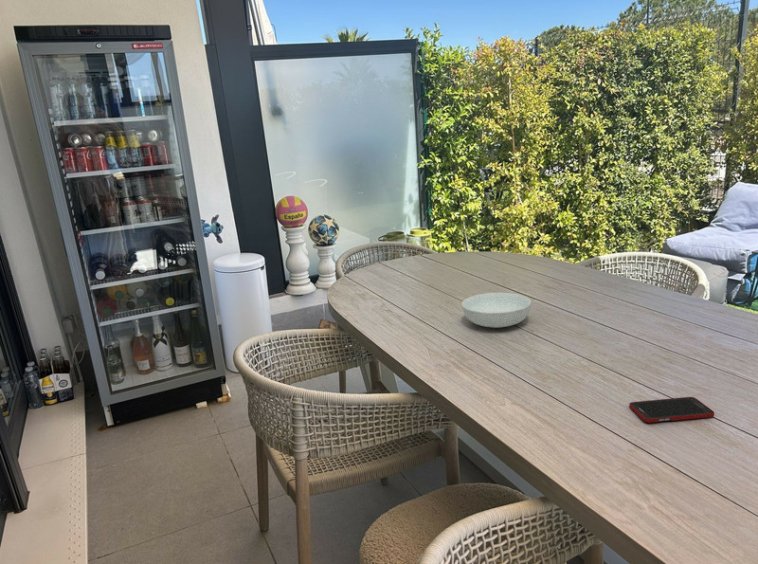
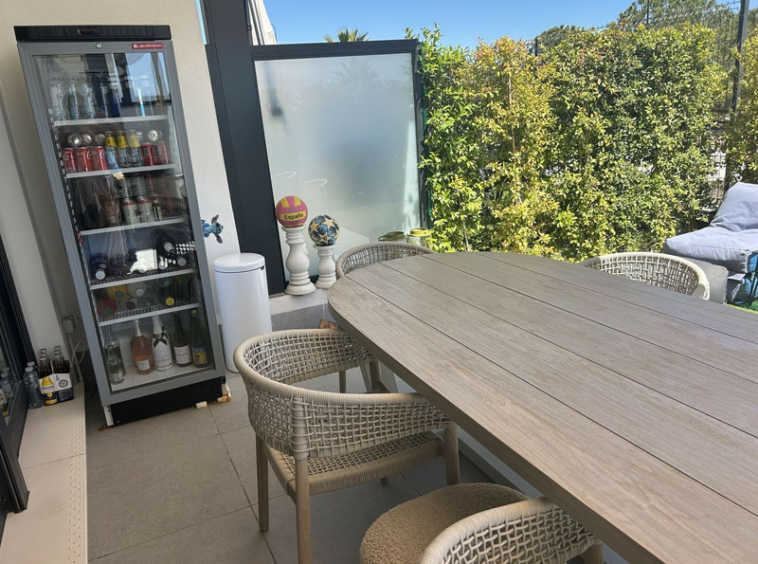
- cell phone (670, 409)
- serving bowl (496, 312)
